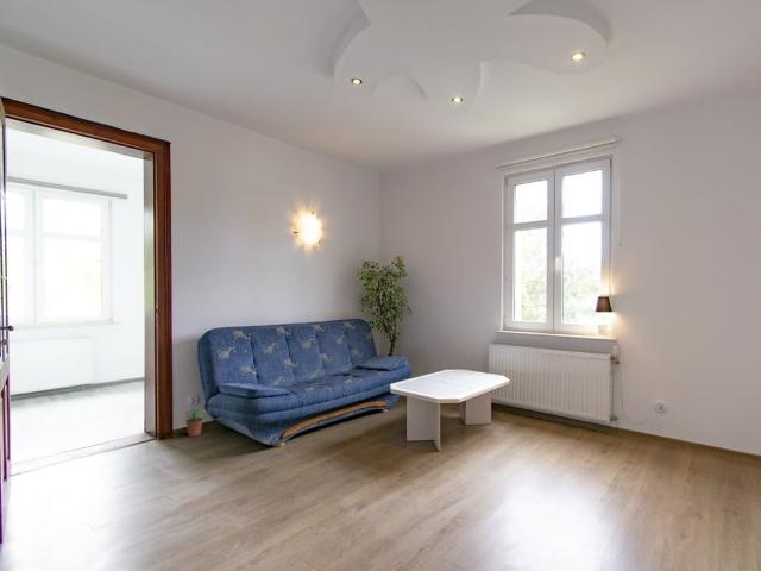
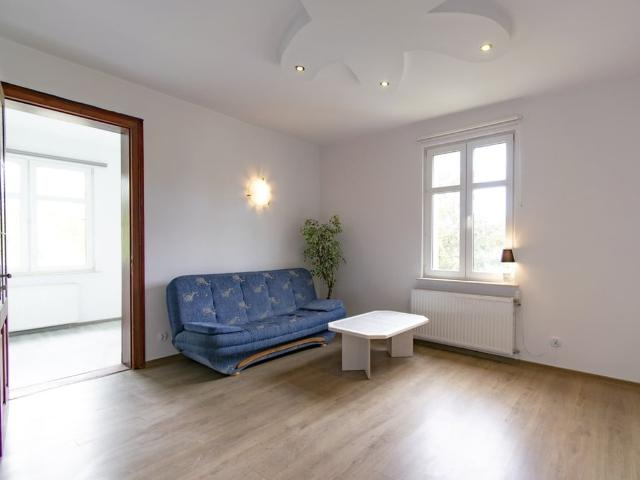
- potted plant (195, 422)
